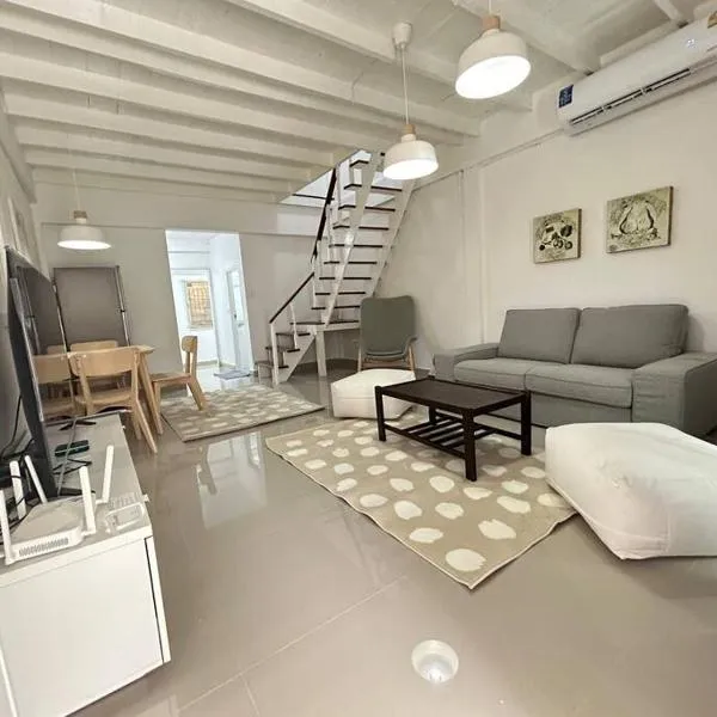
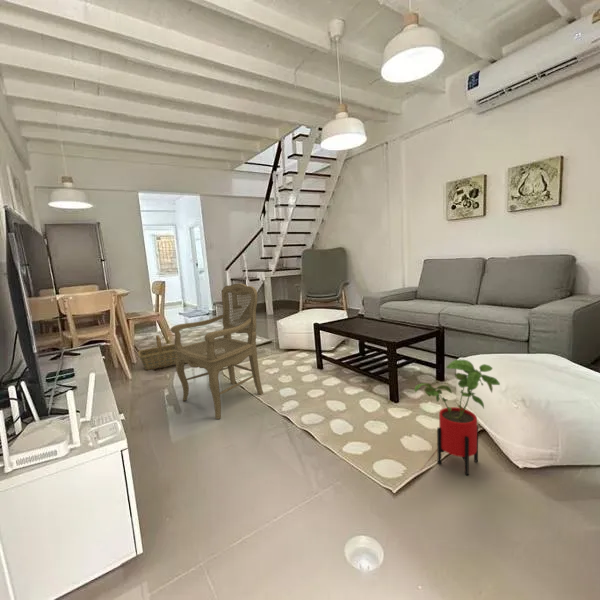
+ armchair (218, 344)
+ house plant (457, 411)
+ basket (159, 350)
